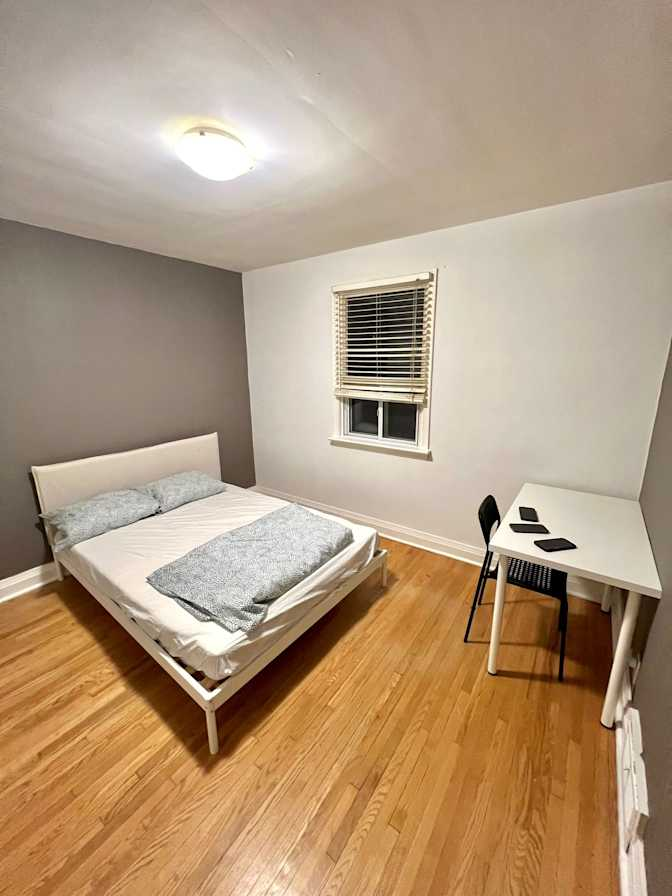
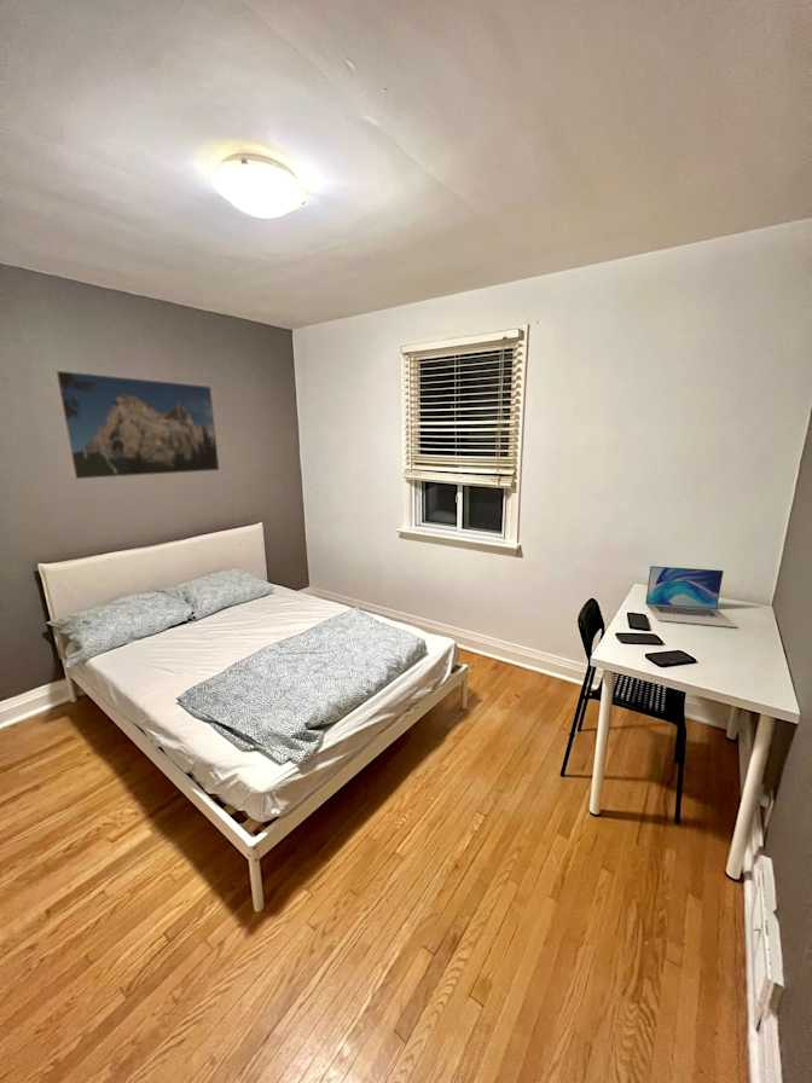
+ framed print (149, 428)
+ laptop (691, 595)
